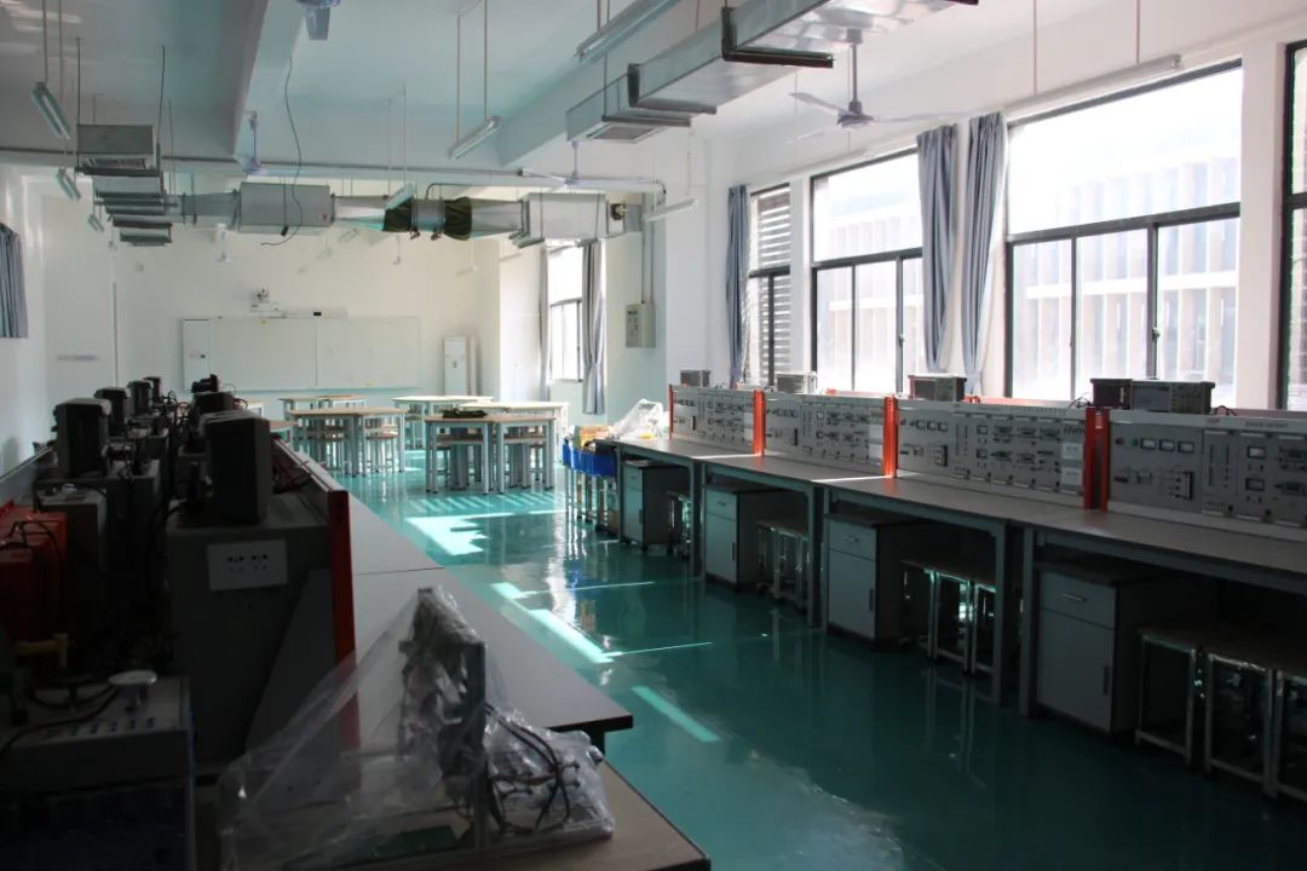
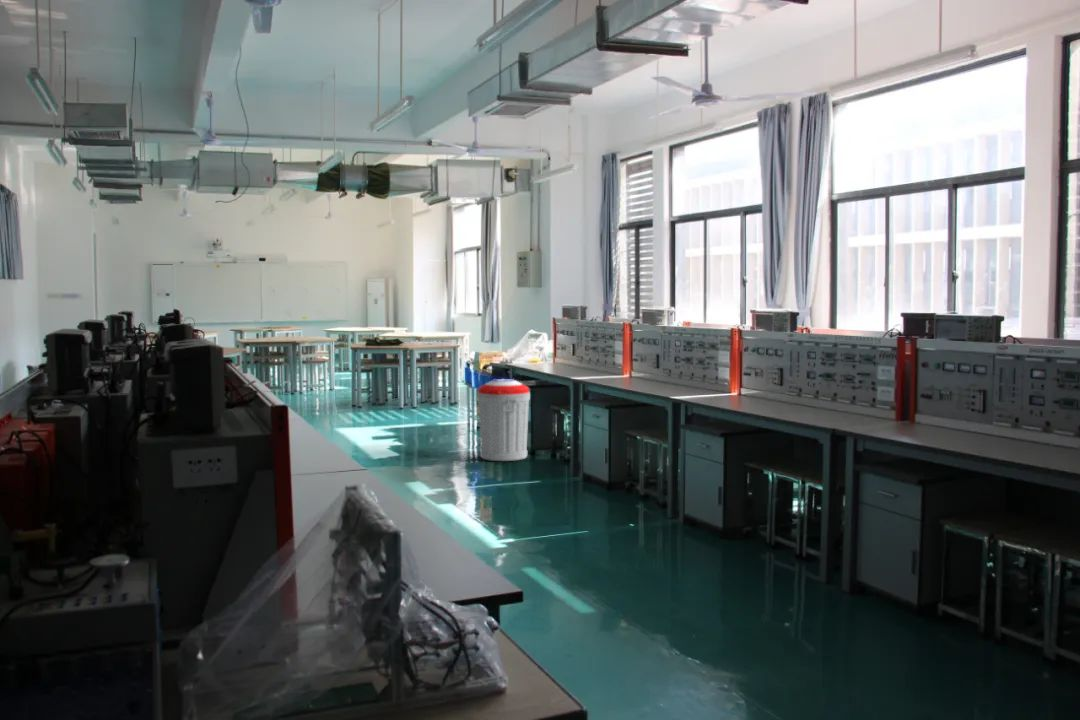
+ trash can (503, 418)
